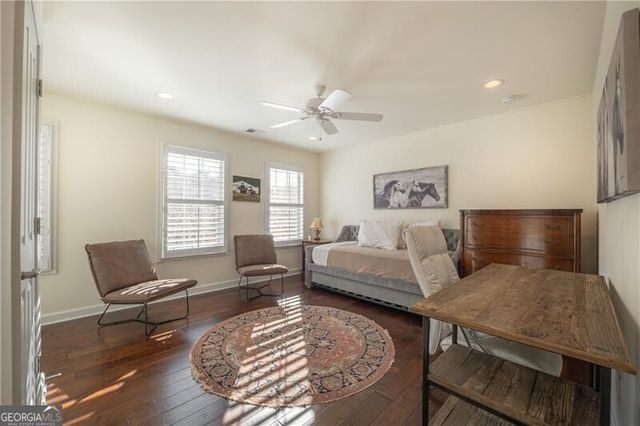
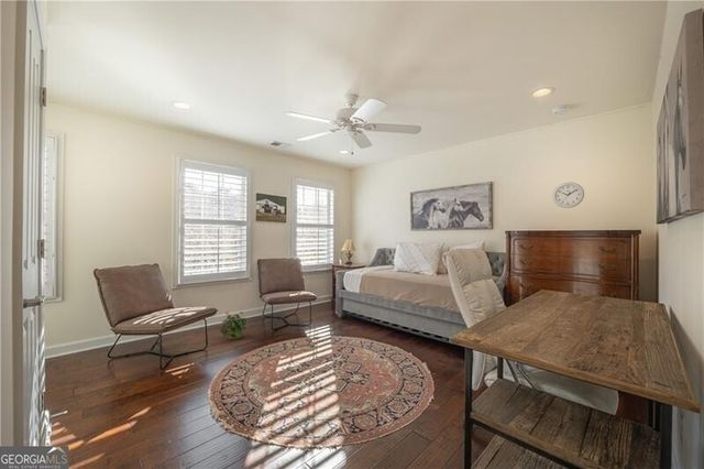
+ wall clock (568, 195)
+ potted plant (234, 325)
